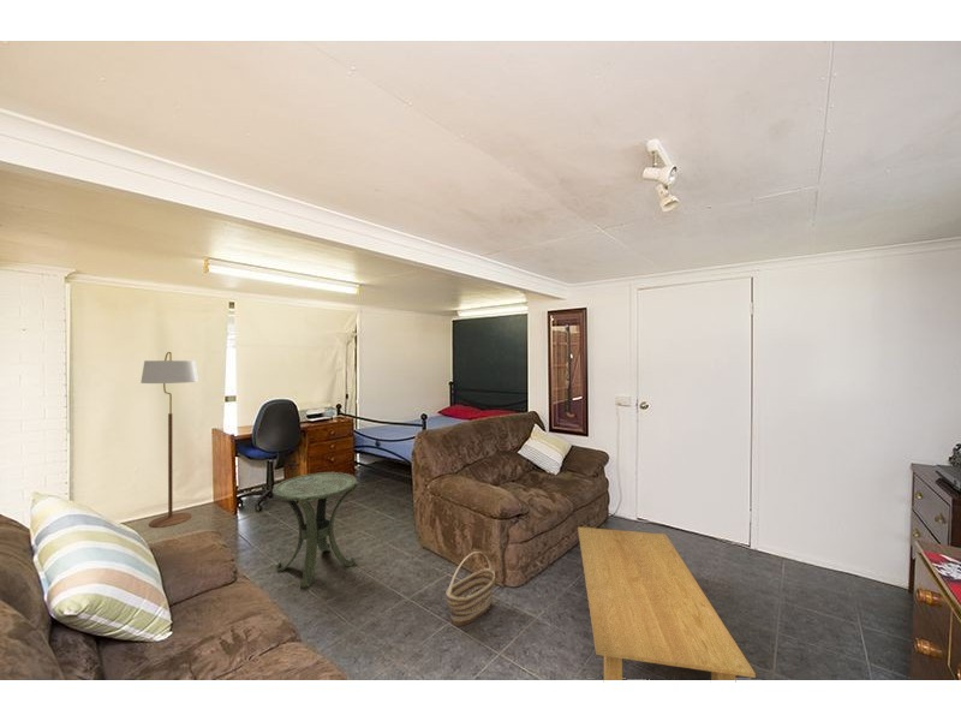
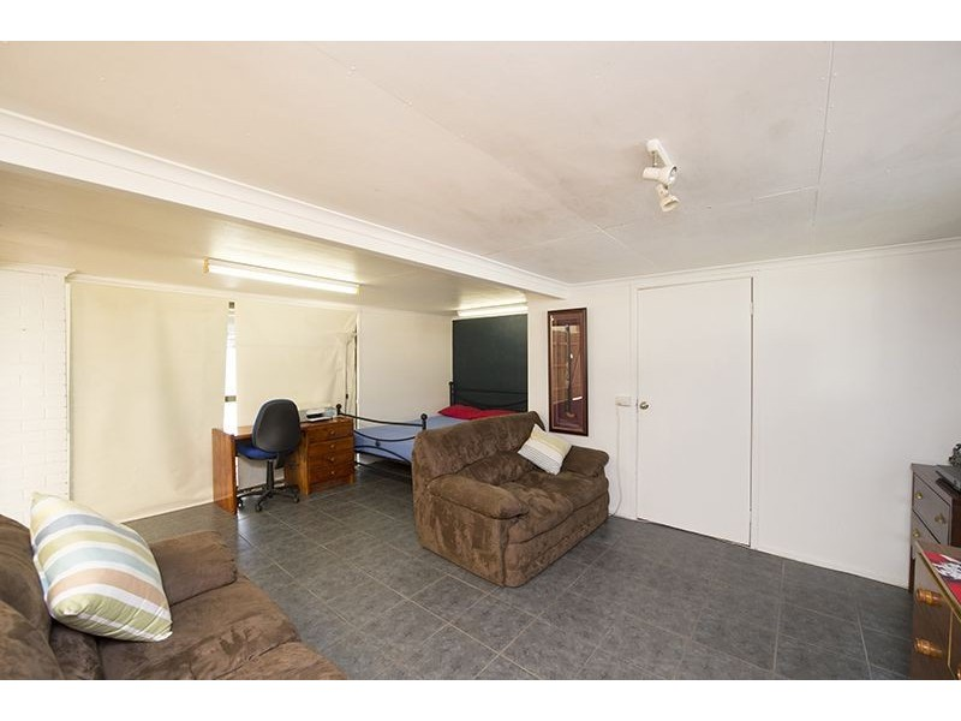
- coffee table (639, 598)
- floor lamp (169, 435)
- side table (316, 524)
- basket (471, 583)
